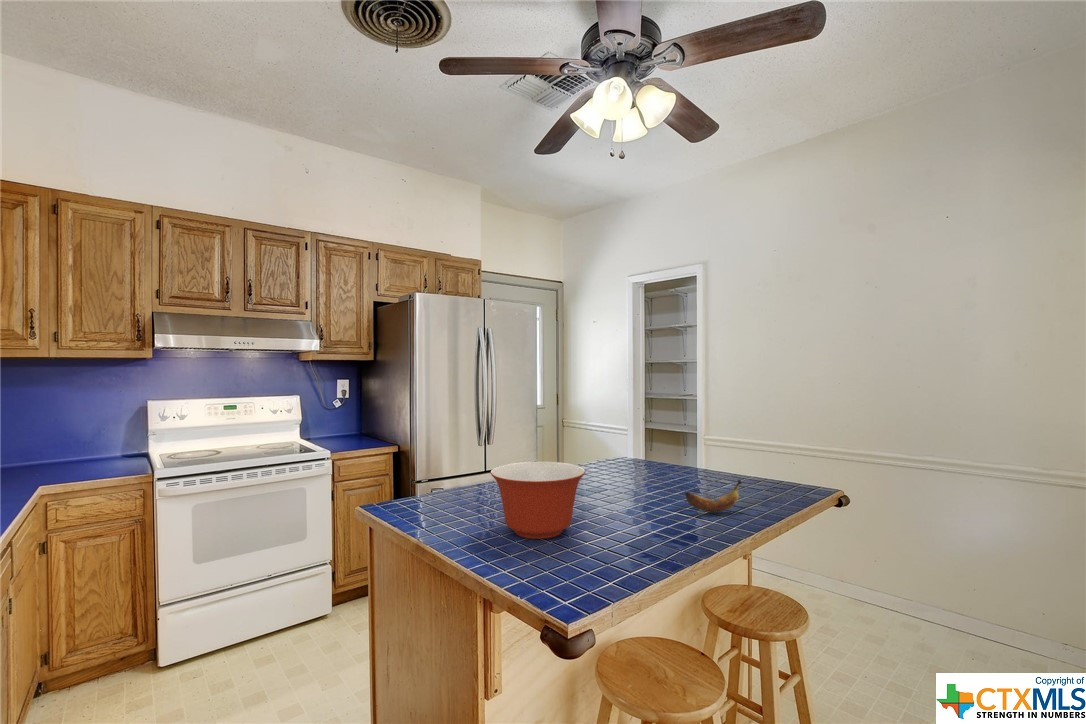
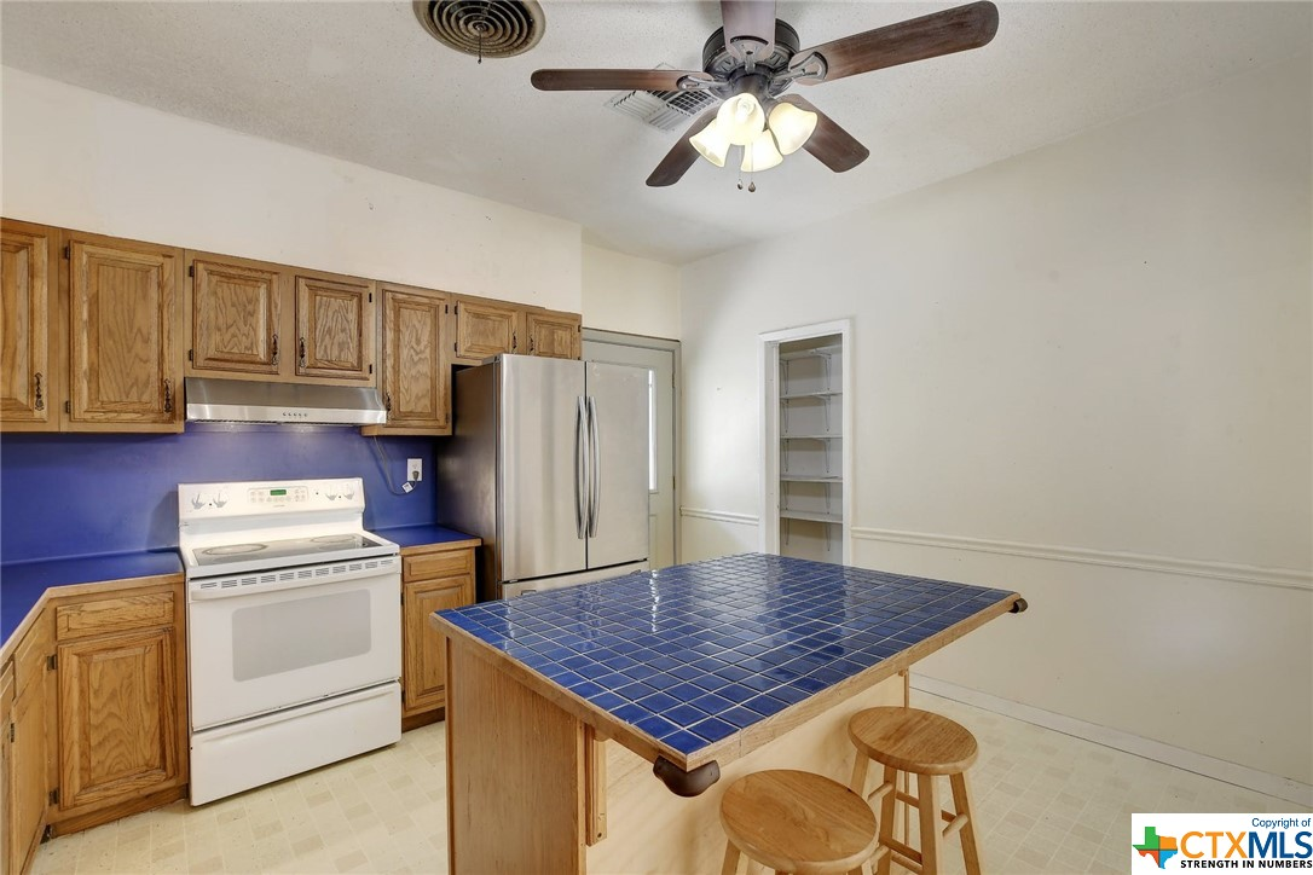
- banana (714, 499)
- mixing bowl (538, 500)
